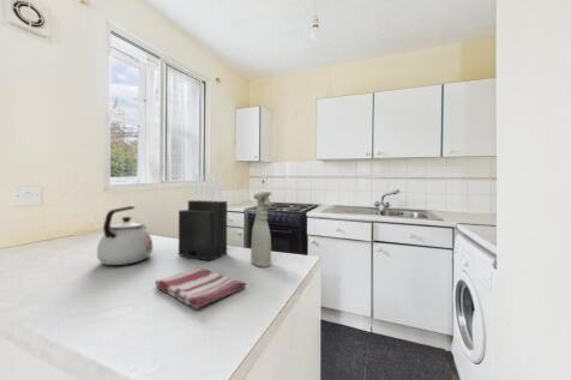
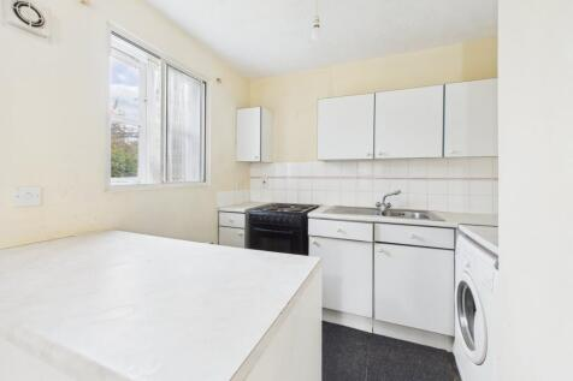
- spray bottle (260, 228)
- kettle (126, 234)
- knife block (200, 215)
- dish towel (199, 283)
